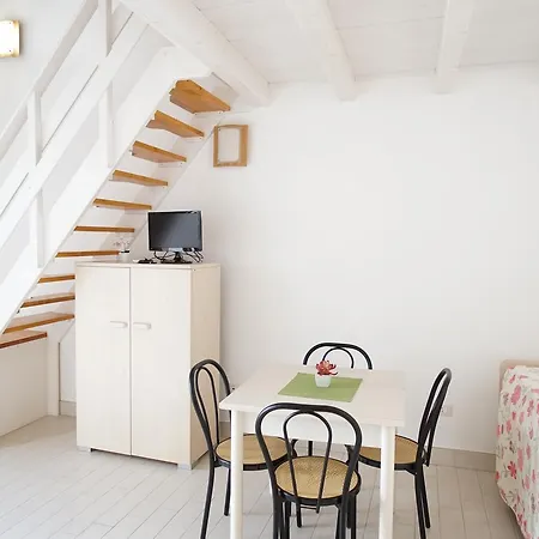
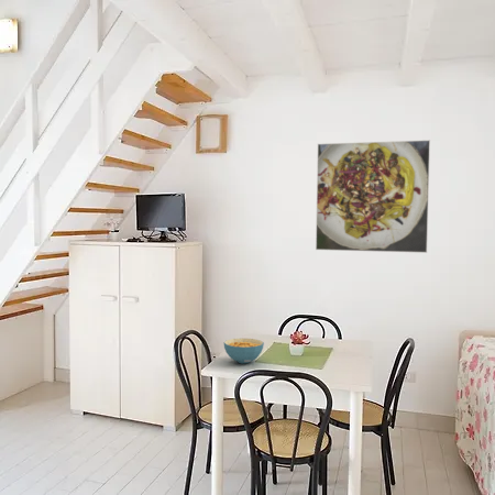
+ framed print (371, 197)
+ cereal bowl (243, 352)
